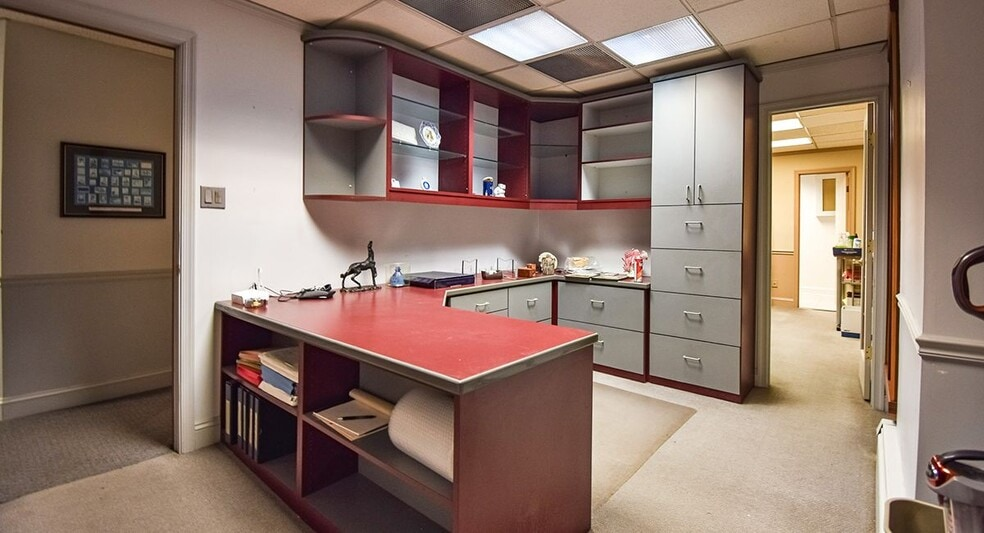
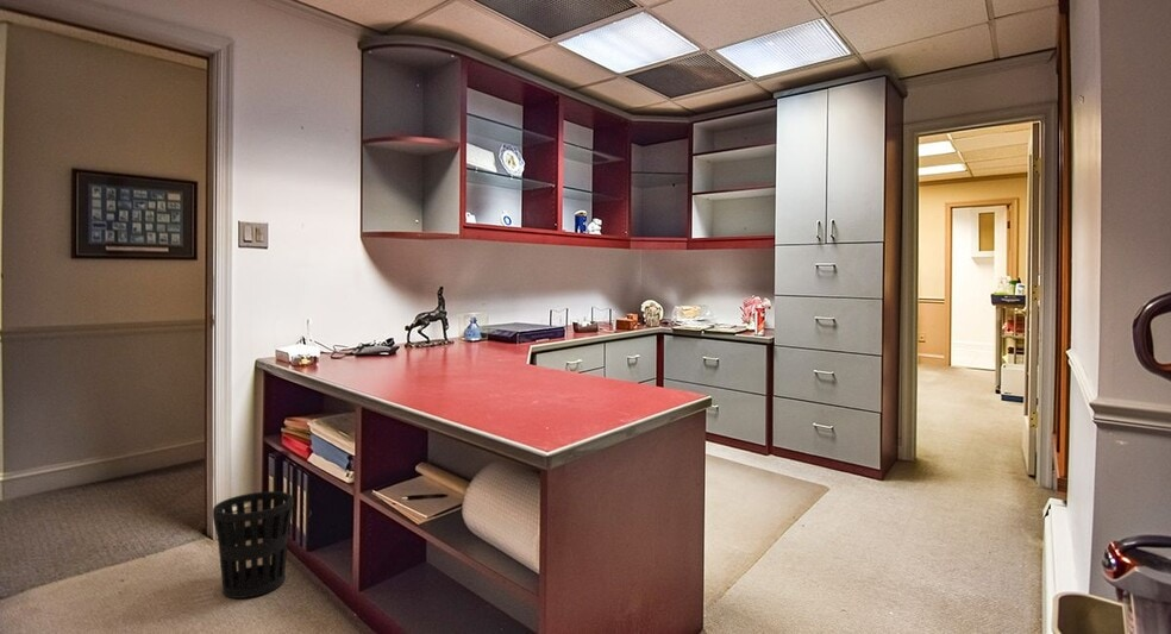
+ wastebasket (253, 542)
